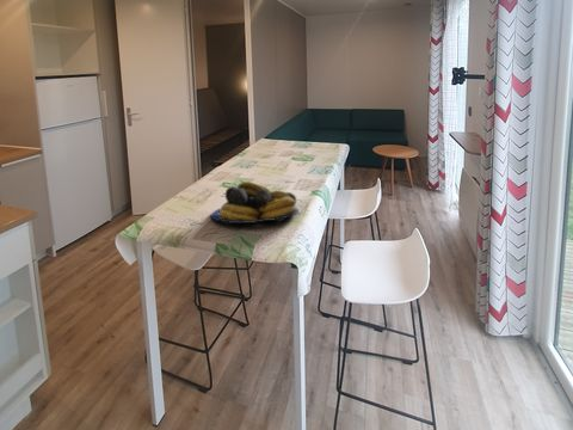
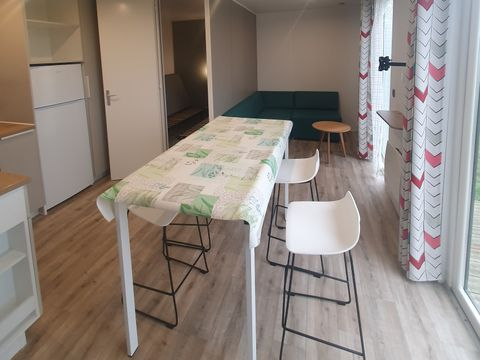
- fruit bowl (253, 198)
